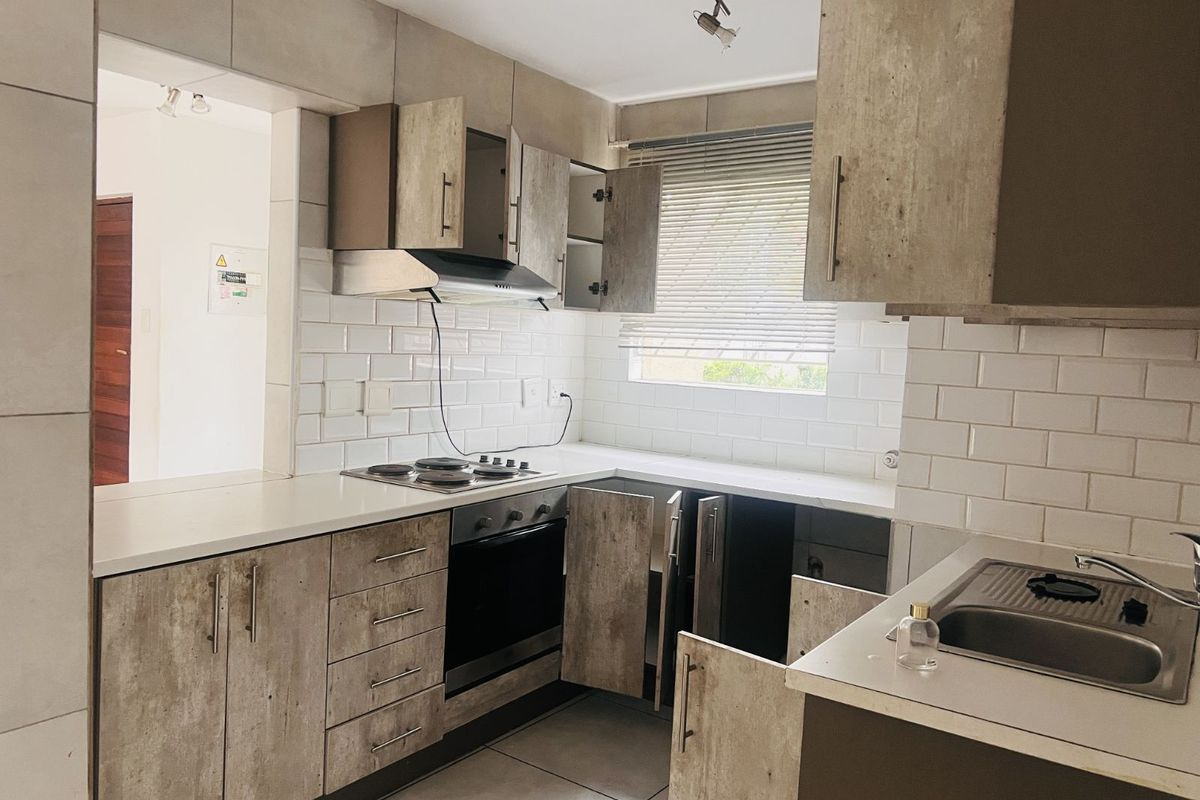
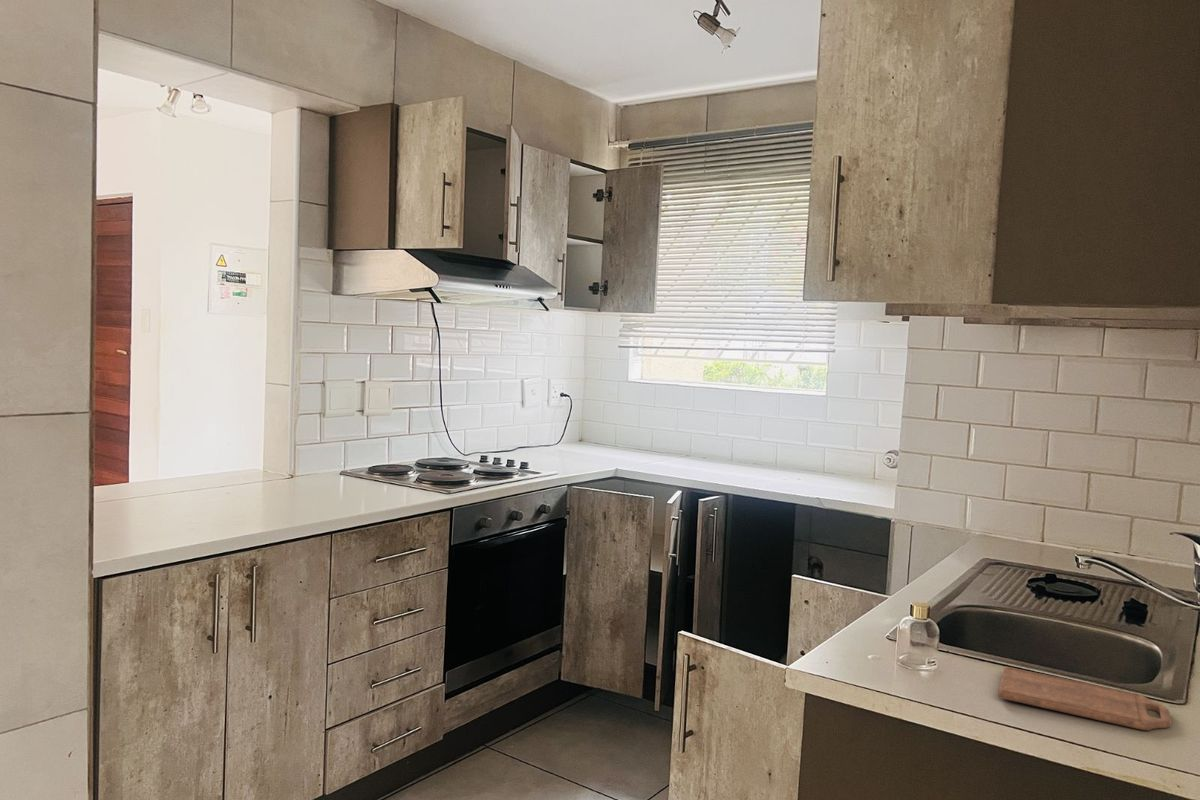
+ cutting board (1081, 698)
